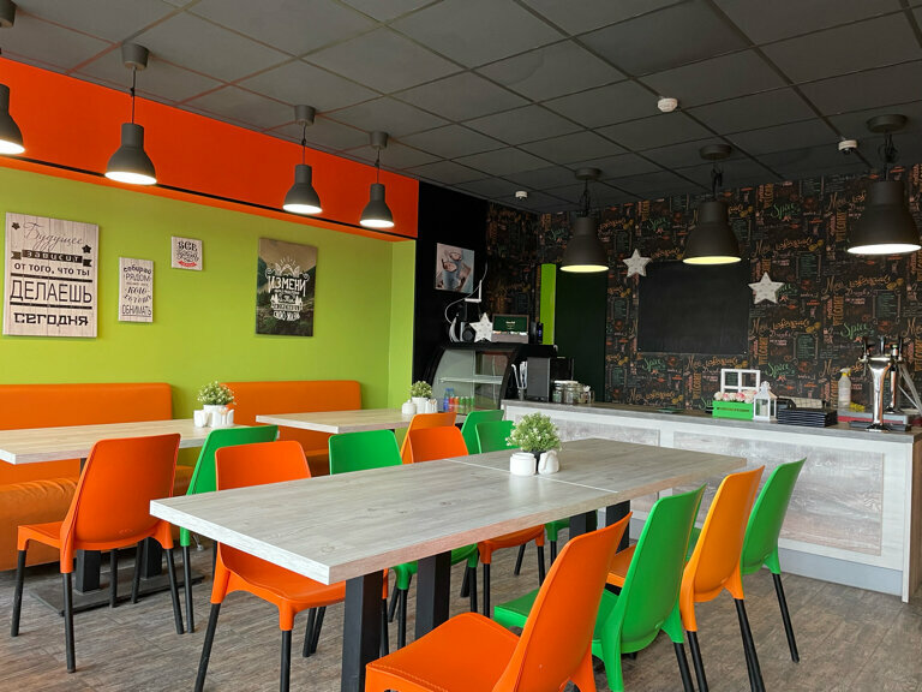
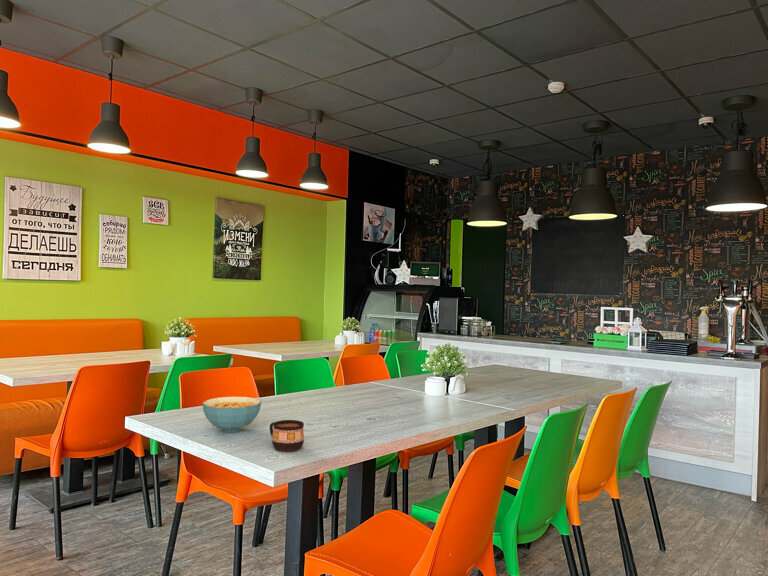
+ cereal bowl (231, 415)
+ cup (287, 435)
